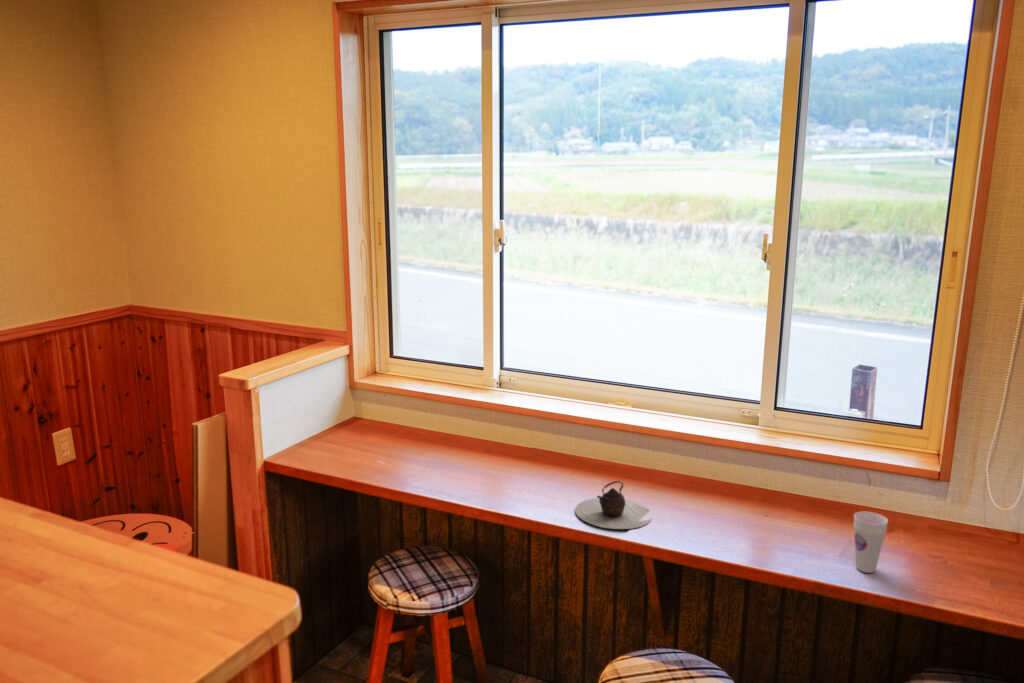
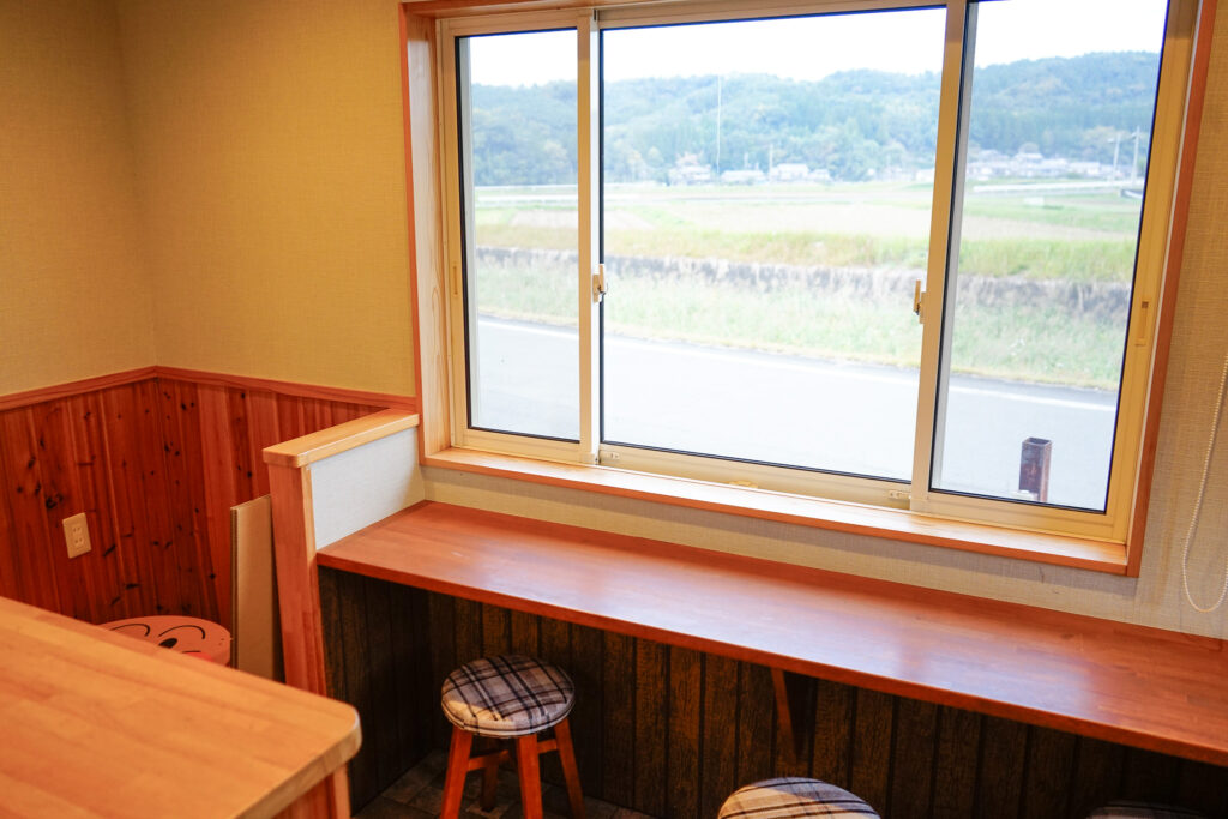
- cup (868, 543)
- teapot (614, 496)
